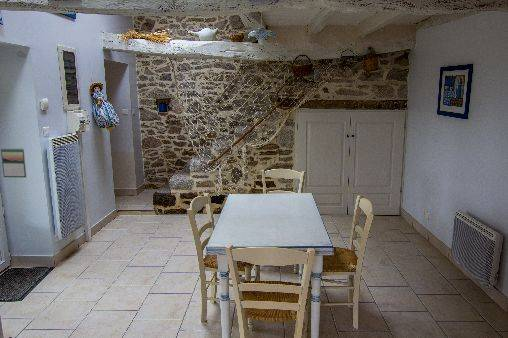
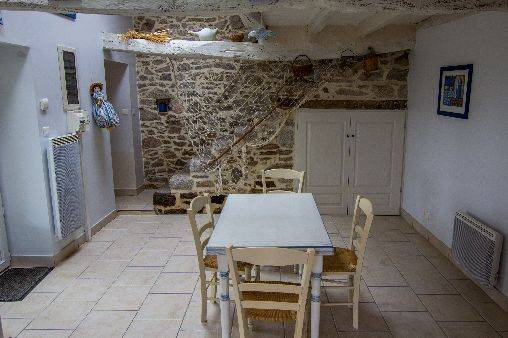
- calendar (13, 162)
